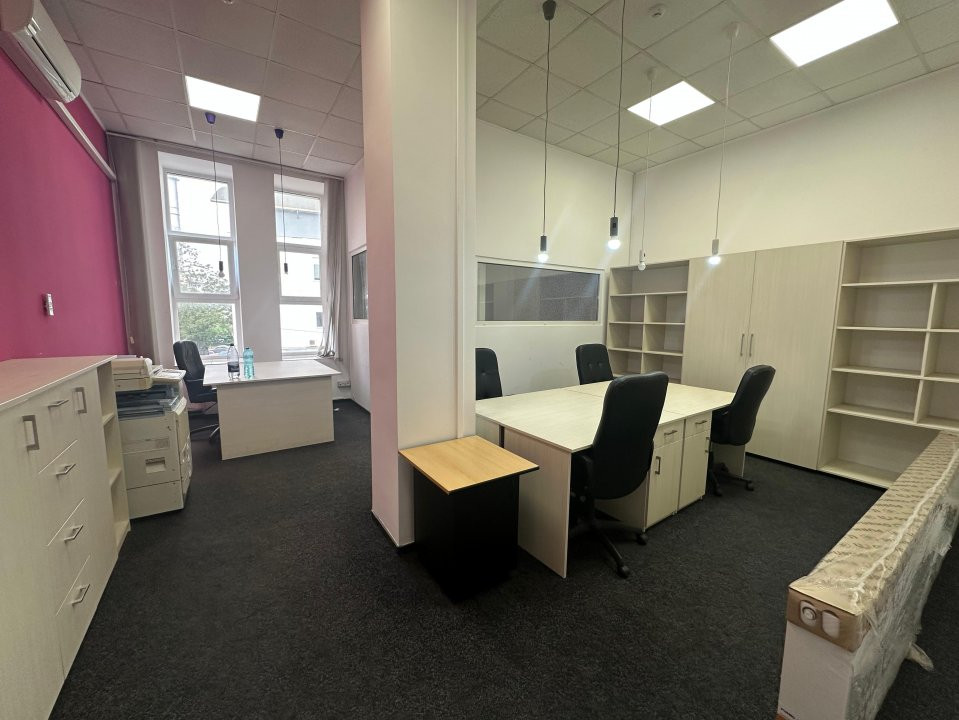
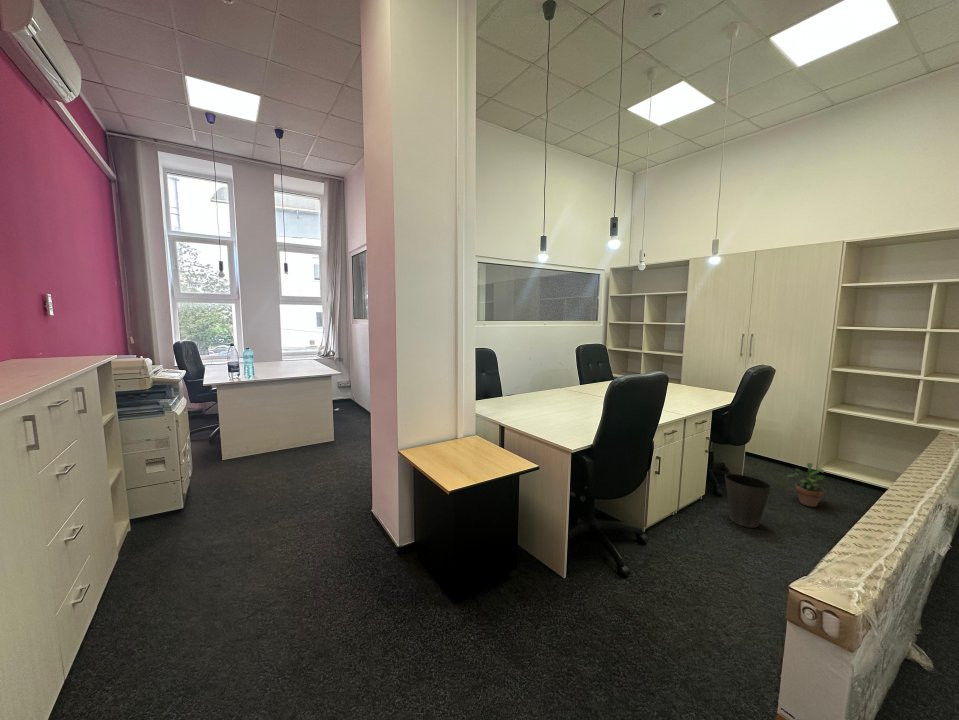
+ potted plant (806, 483)
+ waste basket (745, 501)
